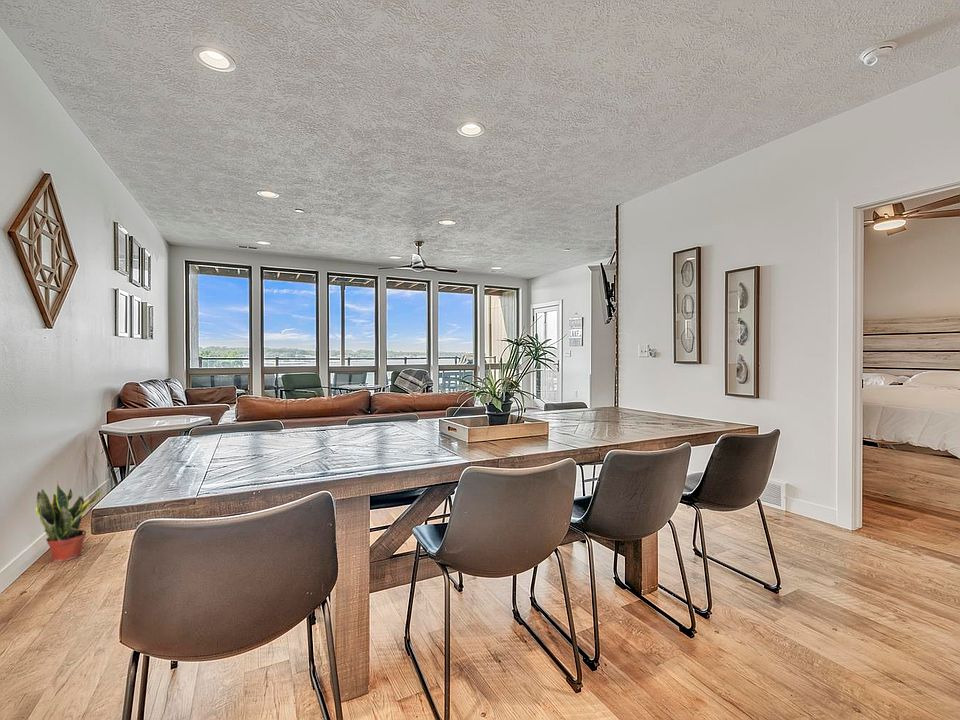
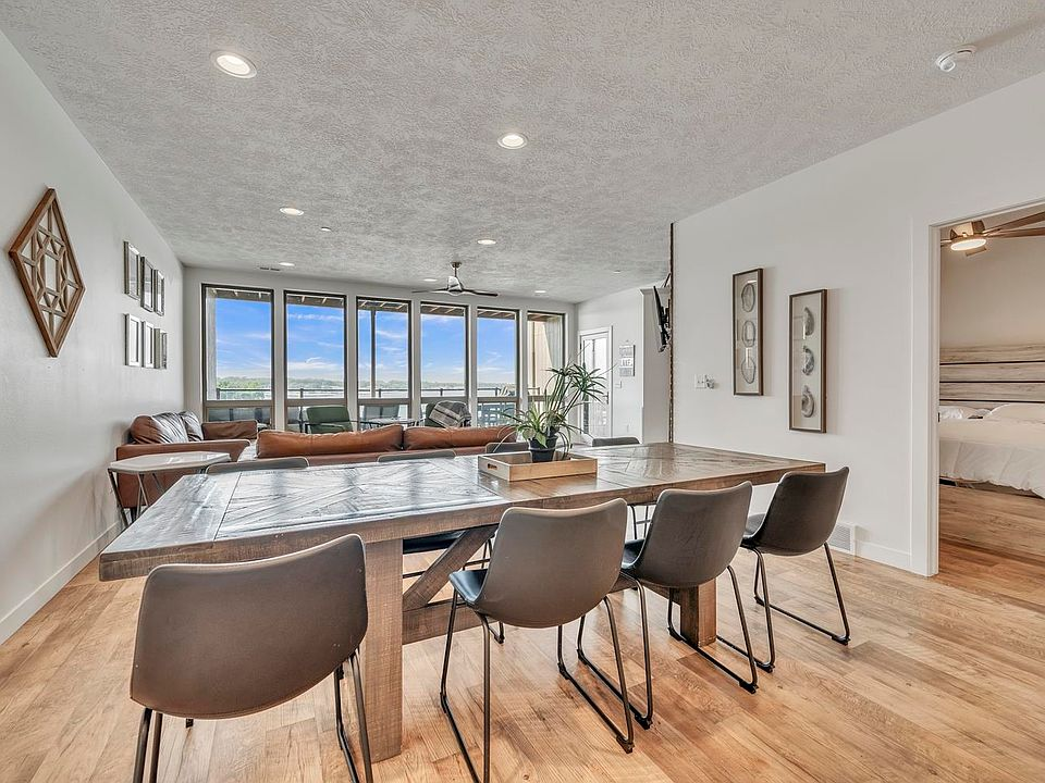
- potted plant (72, 515)
